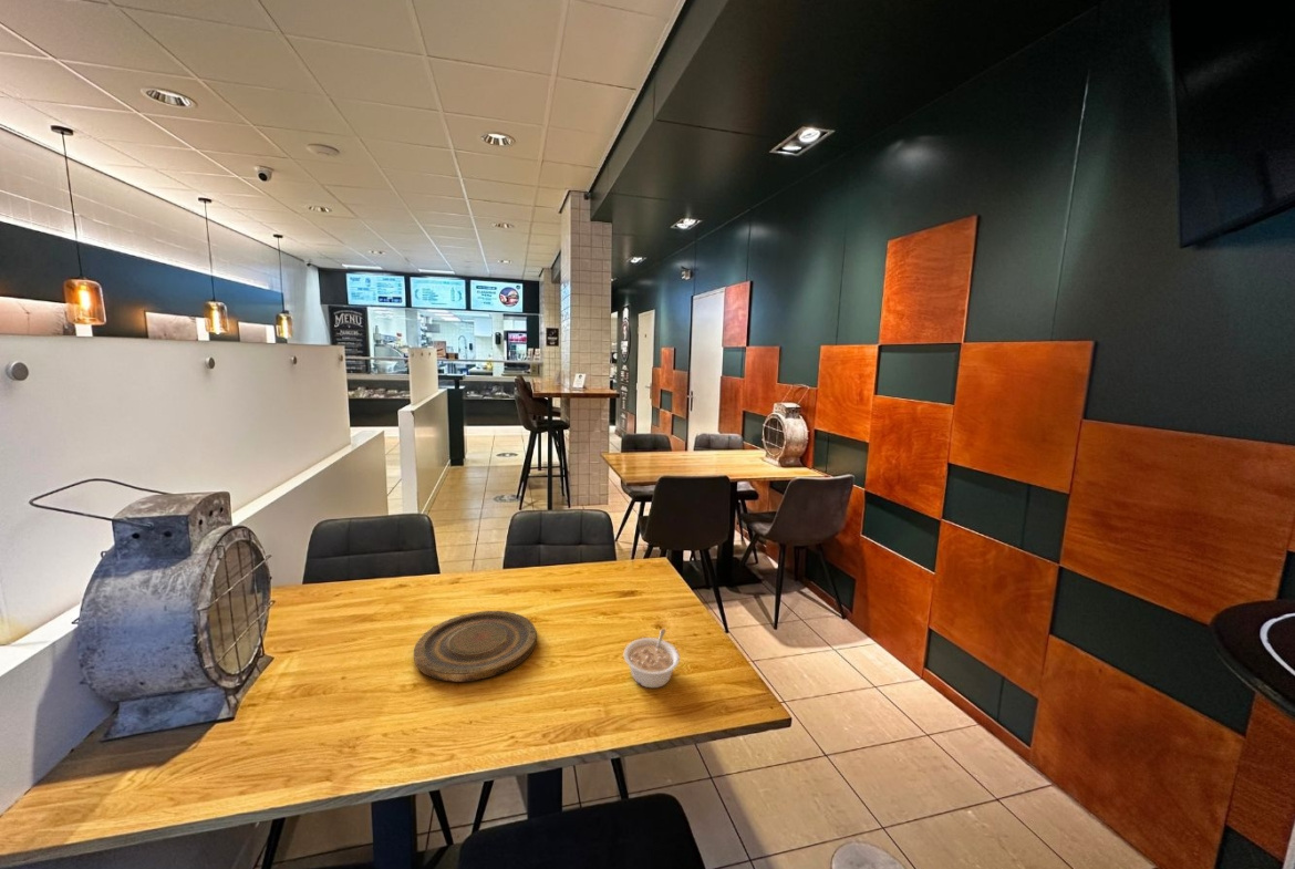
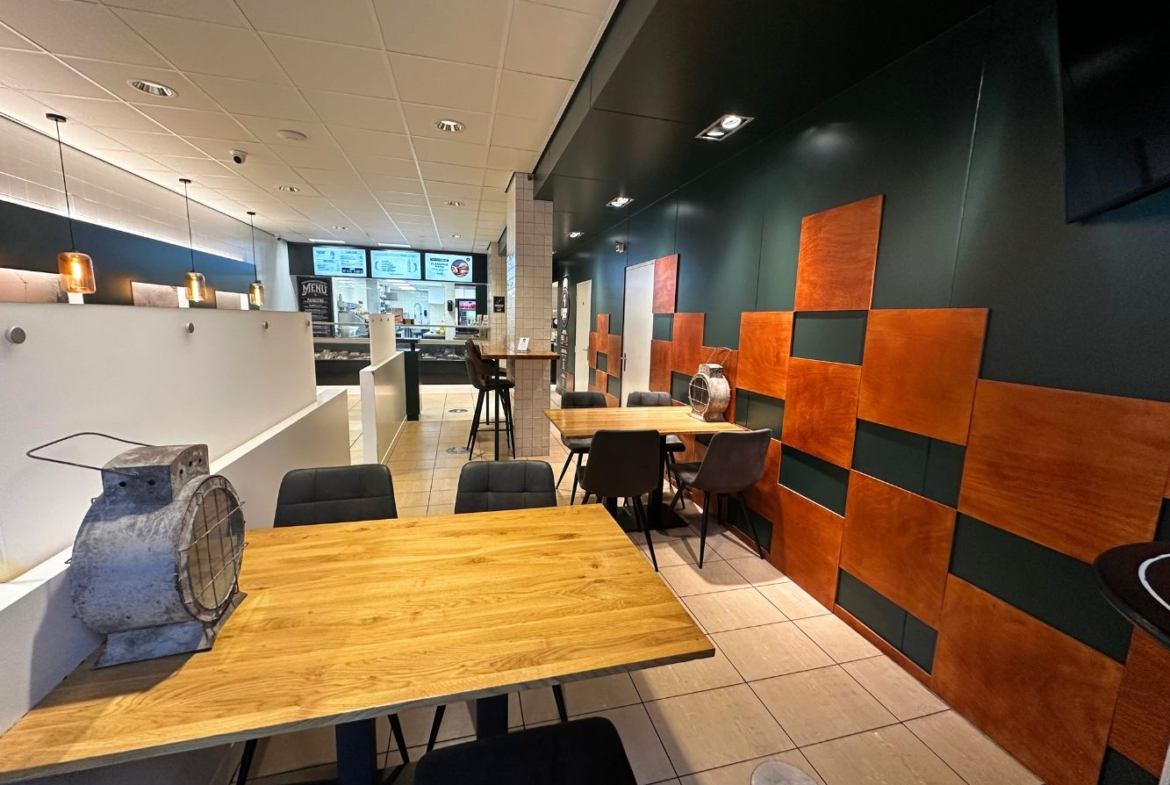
- plate (477, 642)
- legume (650, 661)
